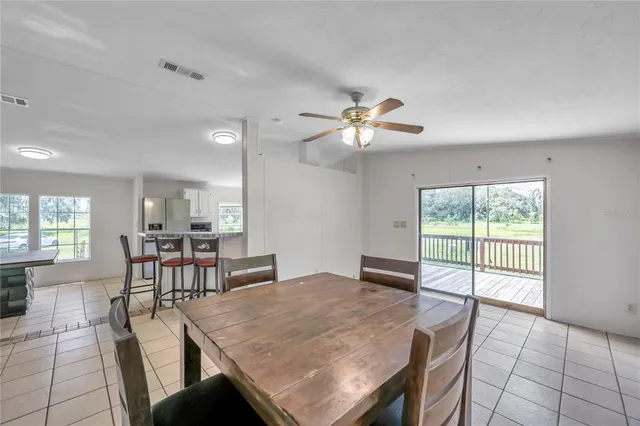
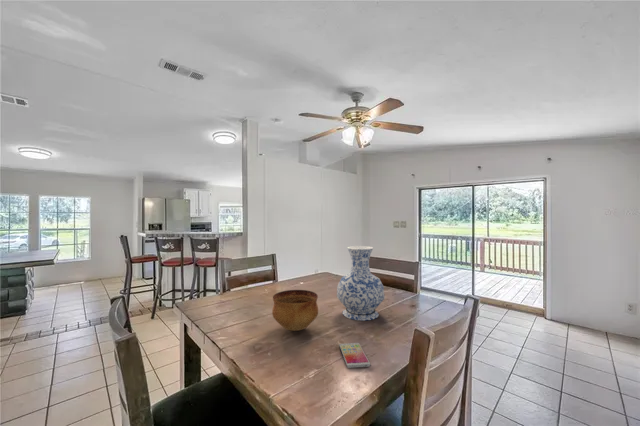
+ smartphone (353, 354)
+ bowl (295, 312)
+ vase (360, 280)
